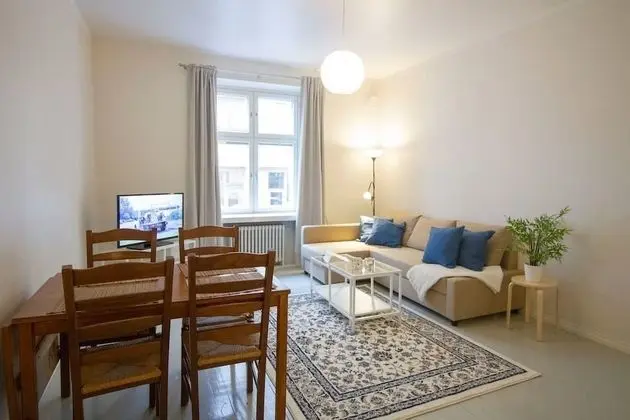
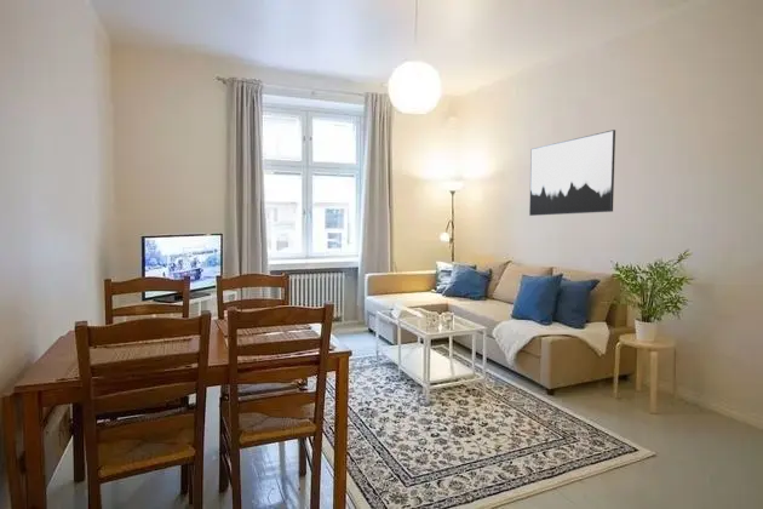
+ wall art (567, 177)
